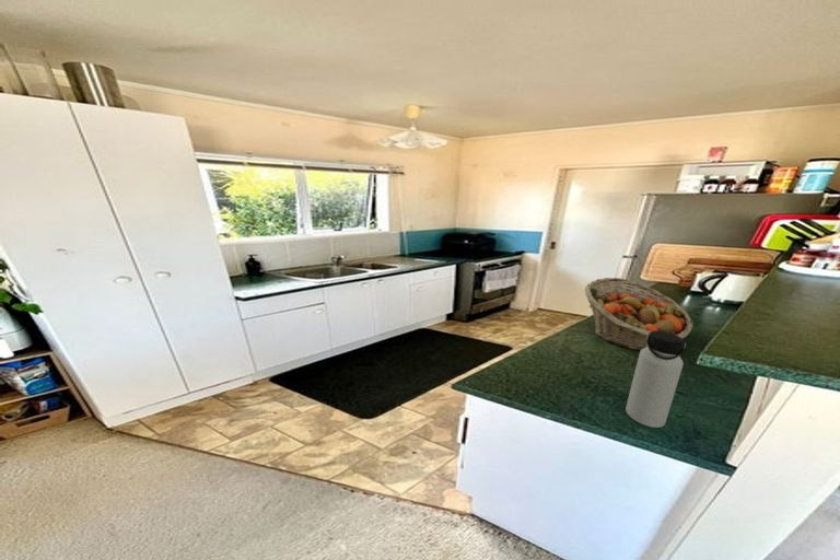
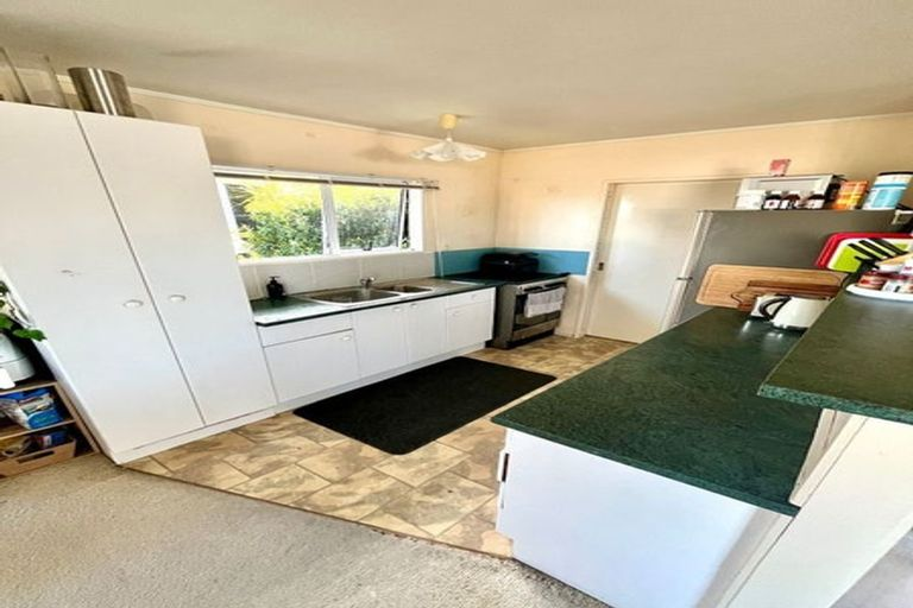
- water bottle (655, 377)
- fruit basket (634, 312)
